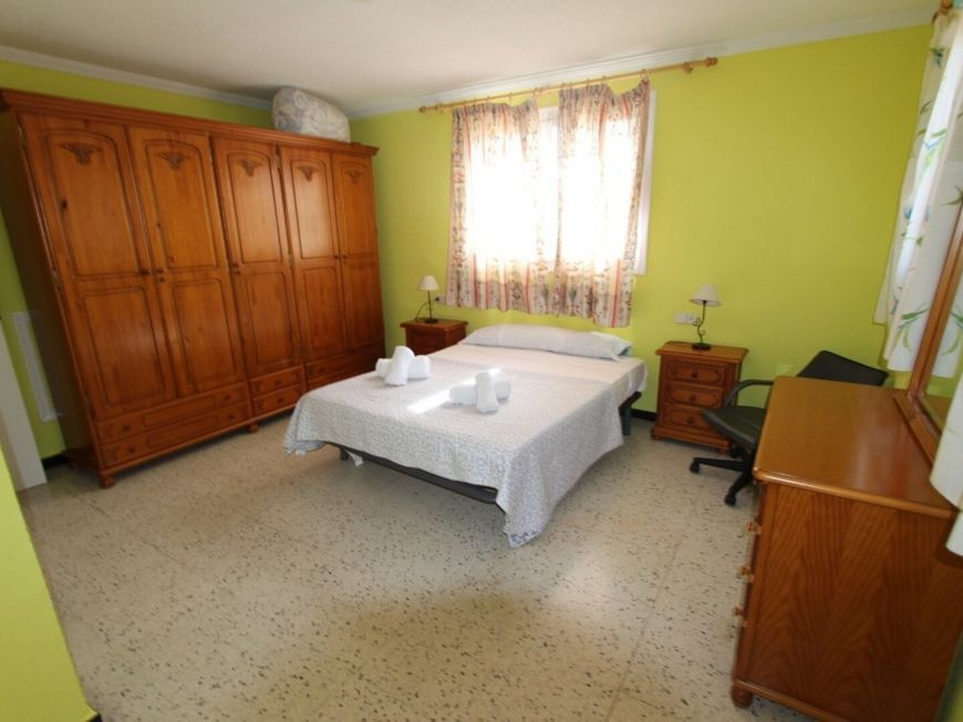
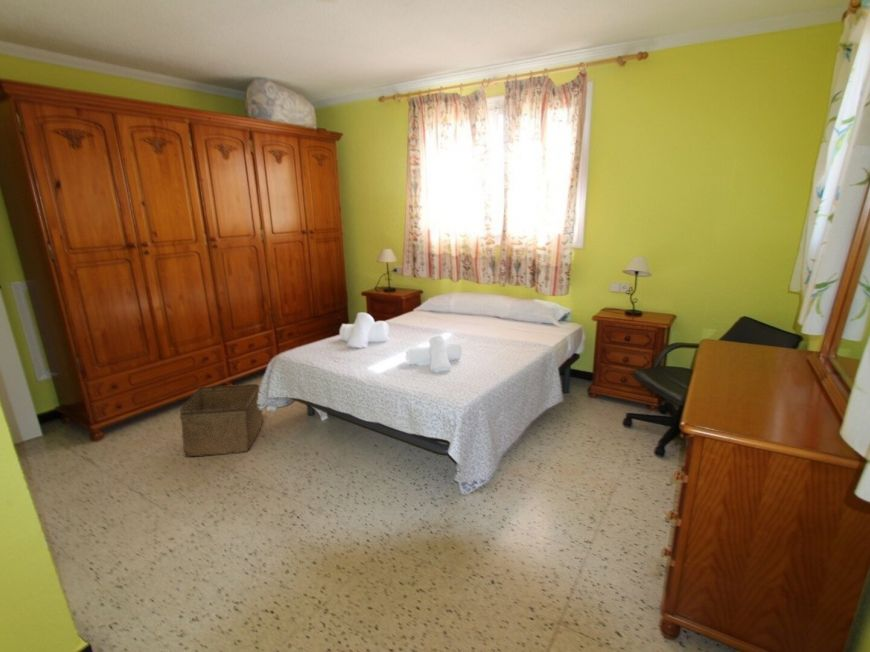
+ storage bin (223, 418)
